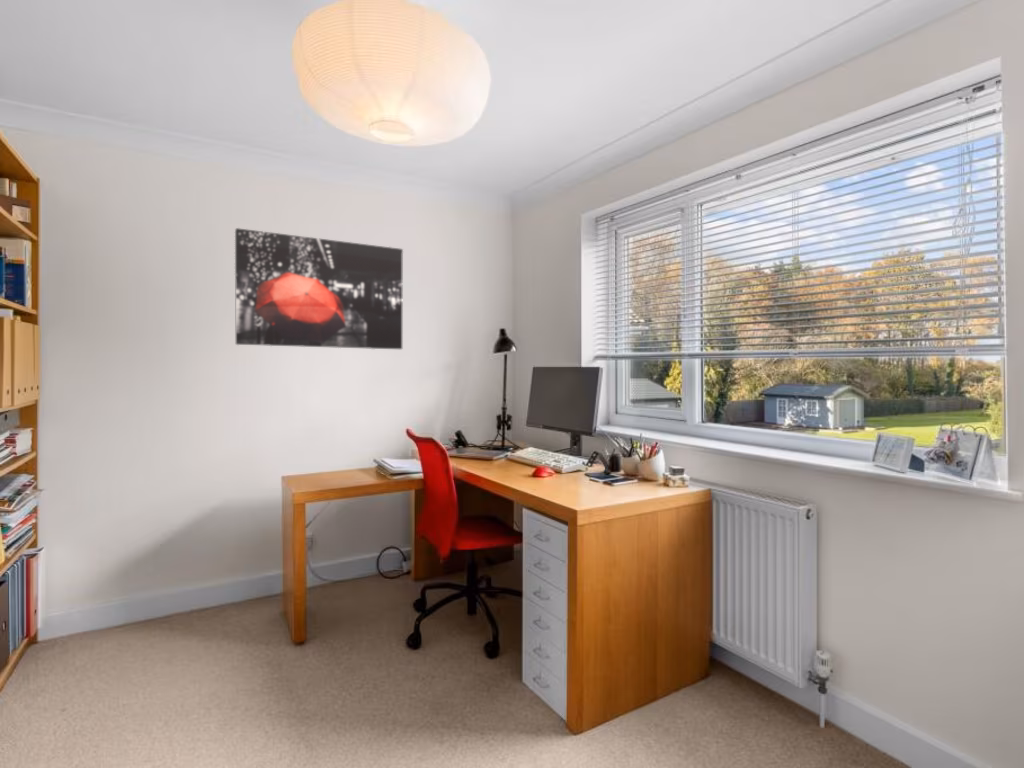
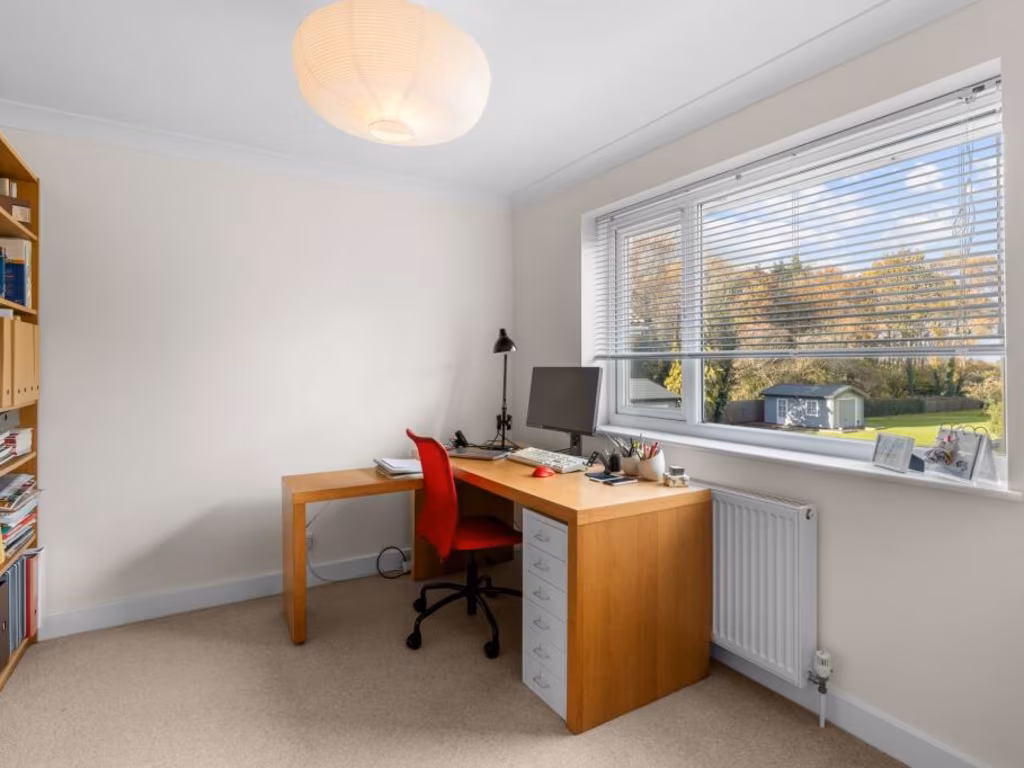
- wall art (324, 293)
